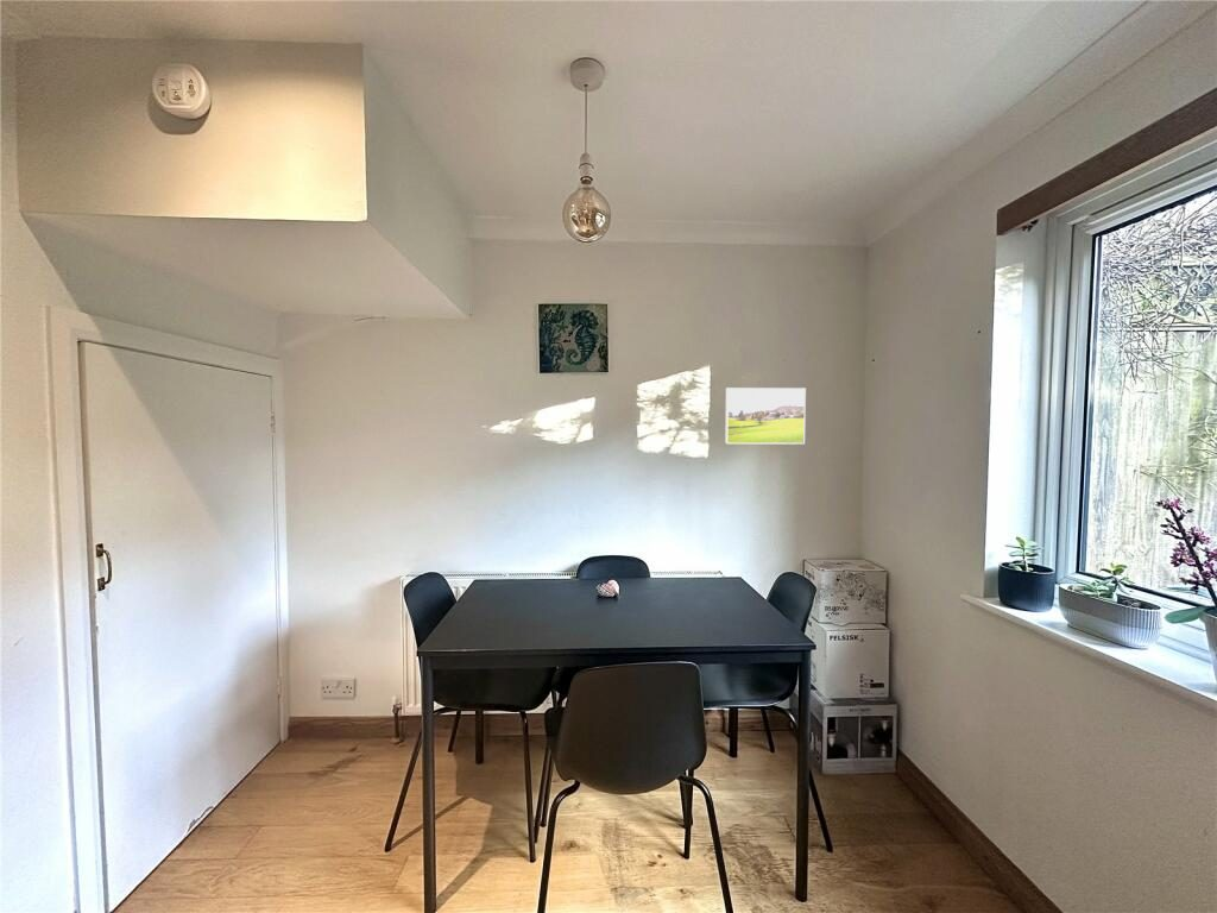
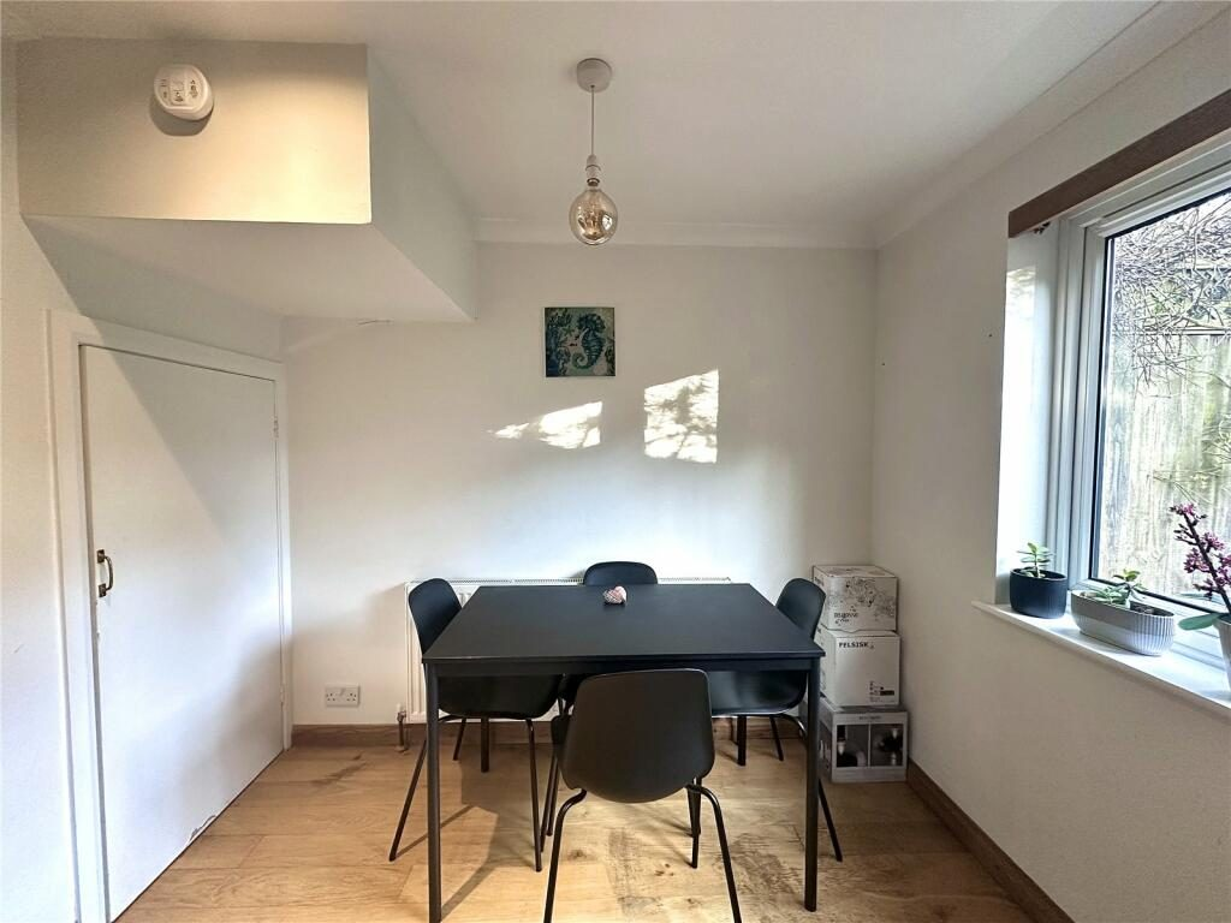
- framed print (764, 416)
